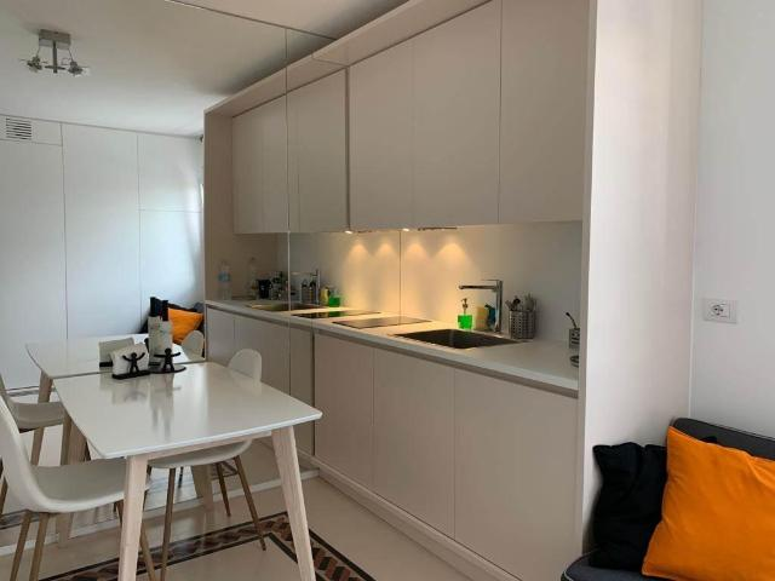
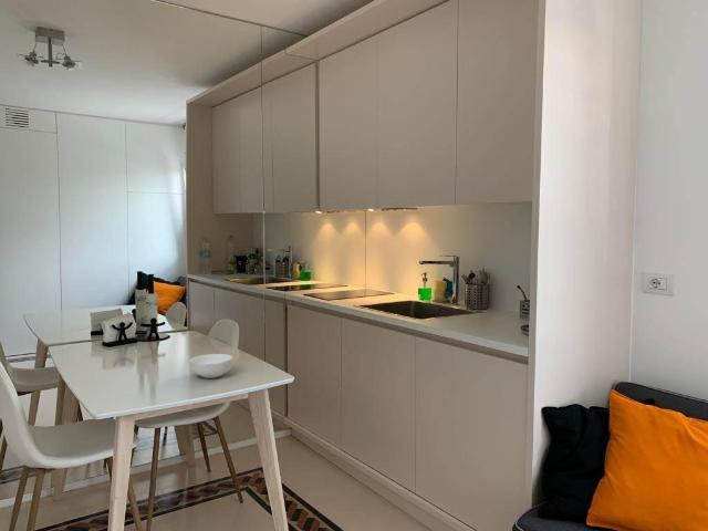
+ cereal bowl (211, 366)
